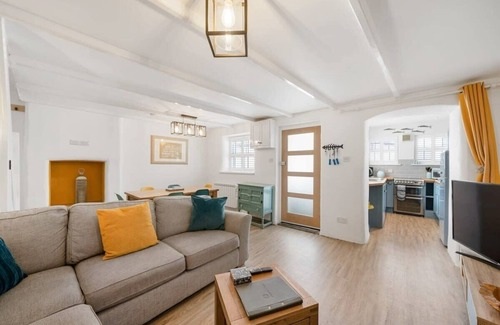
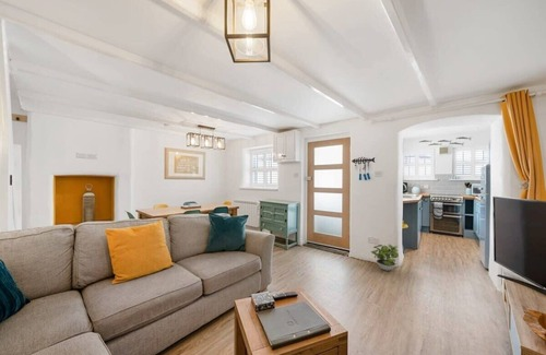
+ potted plant (384, 256)
